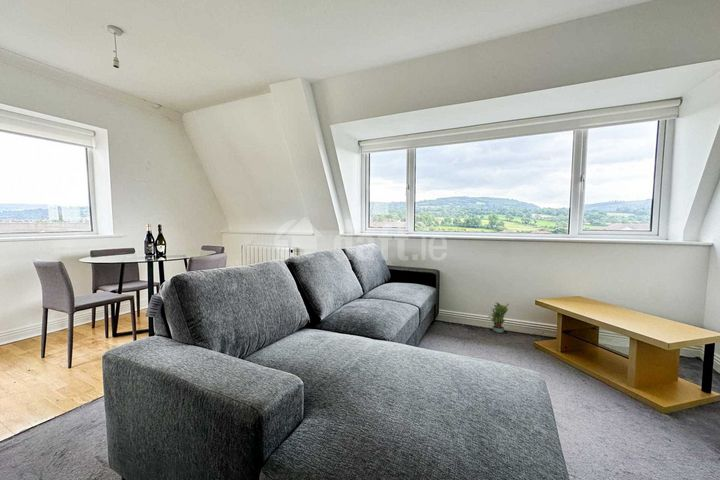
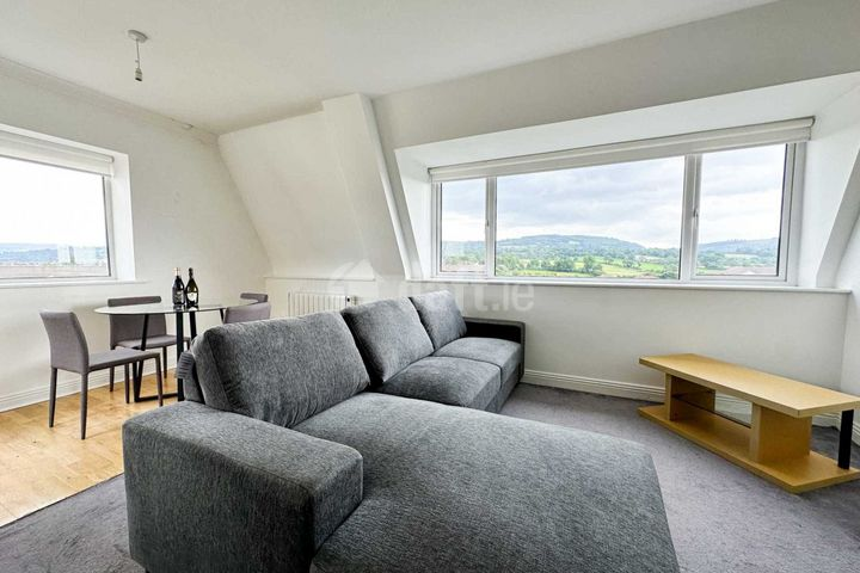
- potted plant (497, 315)
